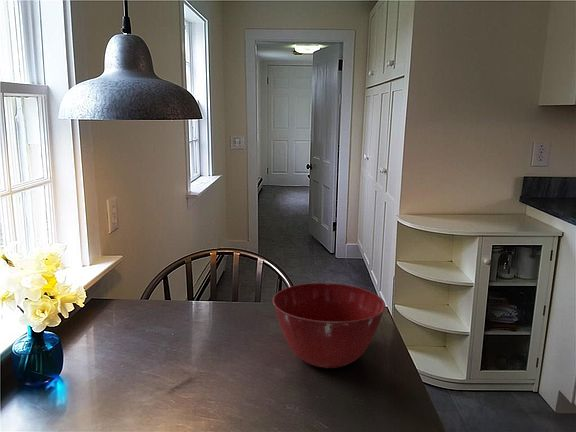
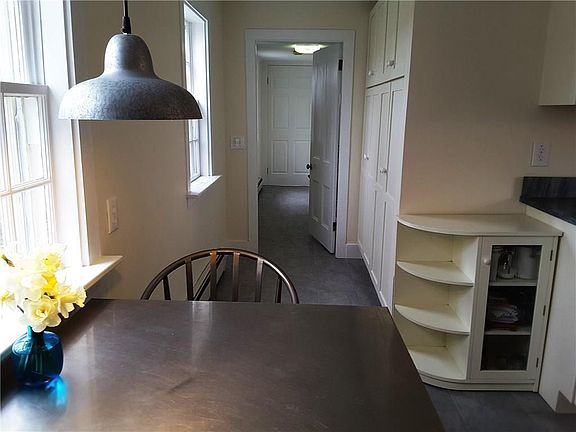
- mixing bowl (327, 327)
